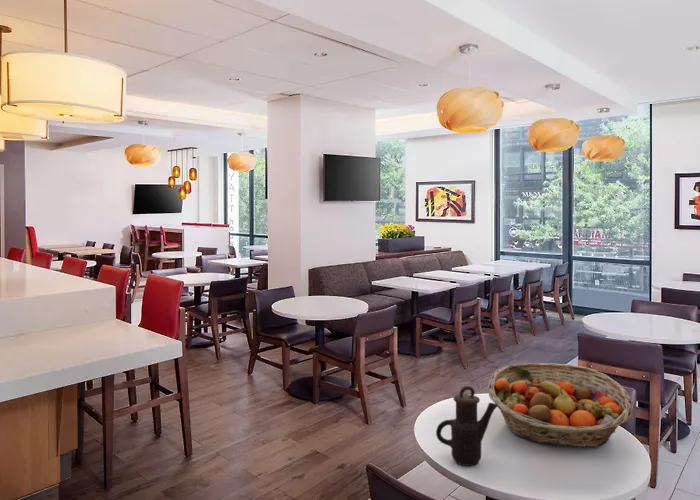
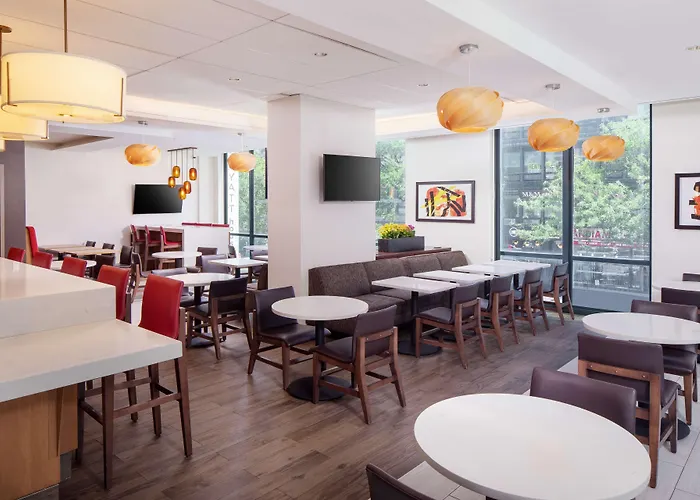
- teapot (466, 423)
- fruit basket (556, 402)
